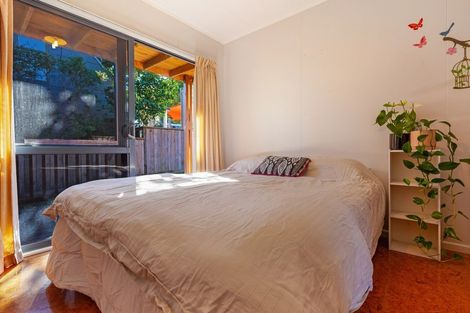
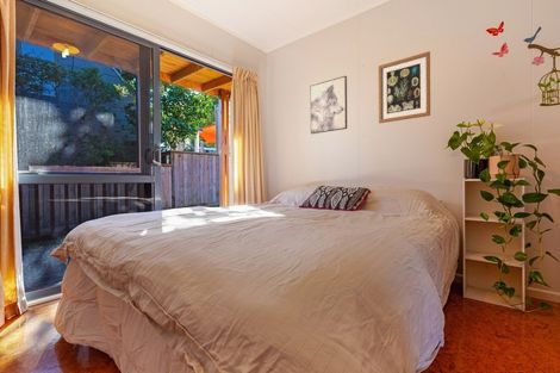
+ wall art (328, 106)
+ wall art (403, 89)
